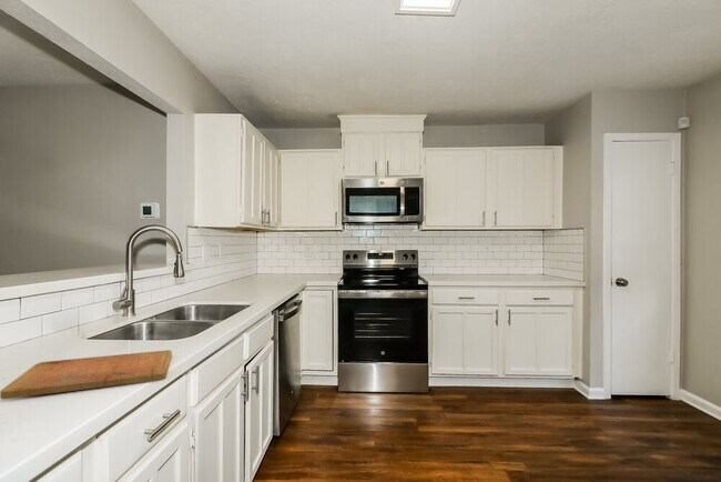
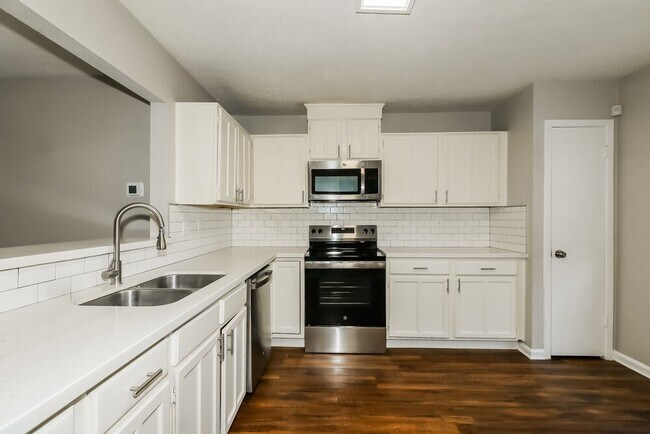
- cutting board (99, 370)
